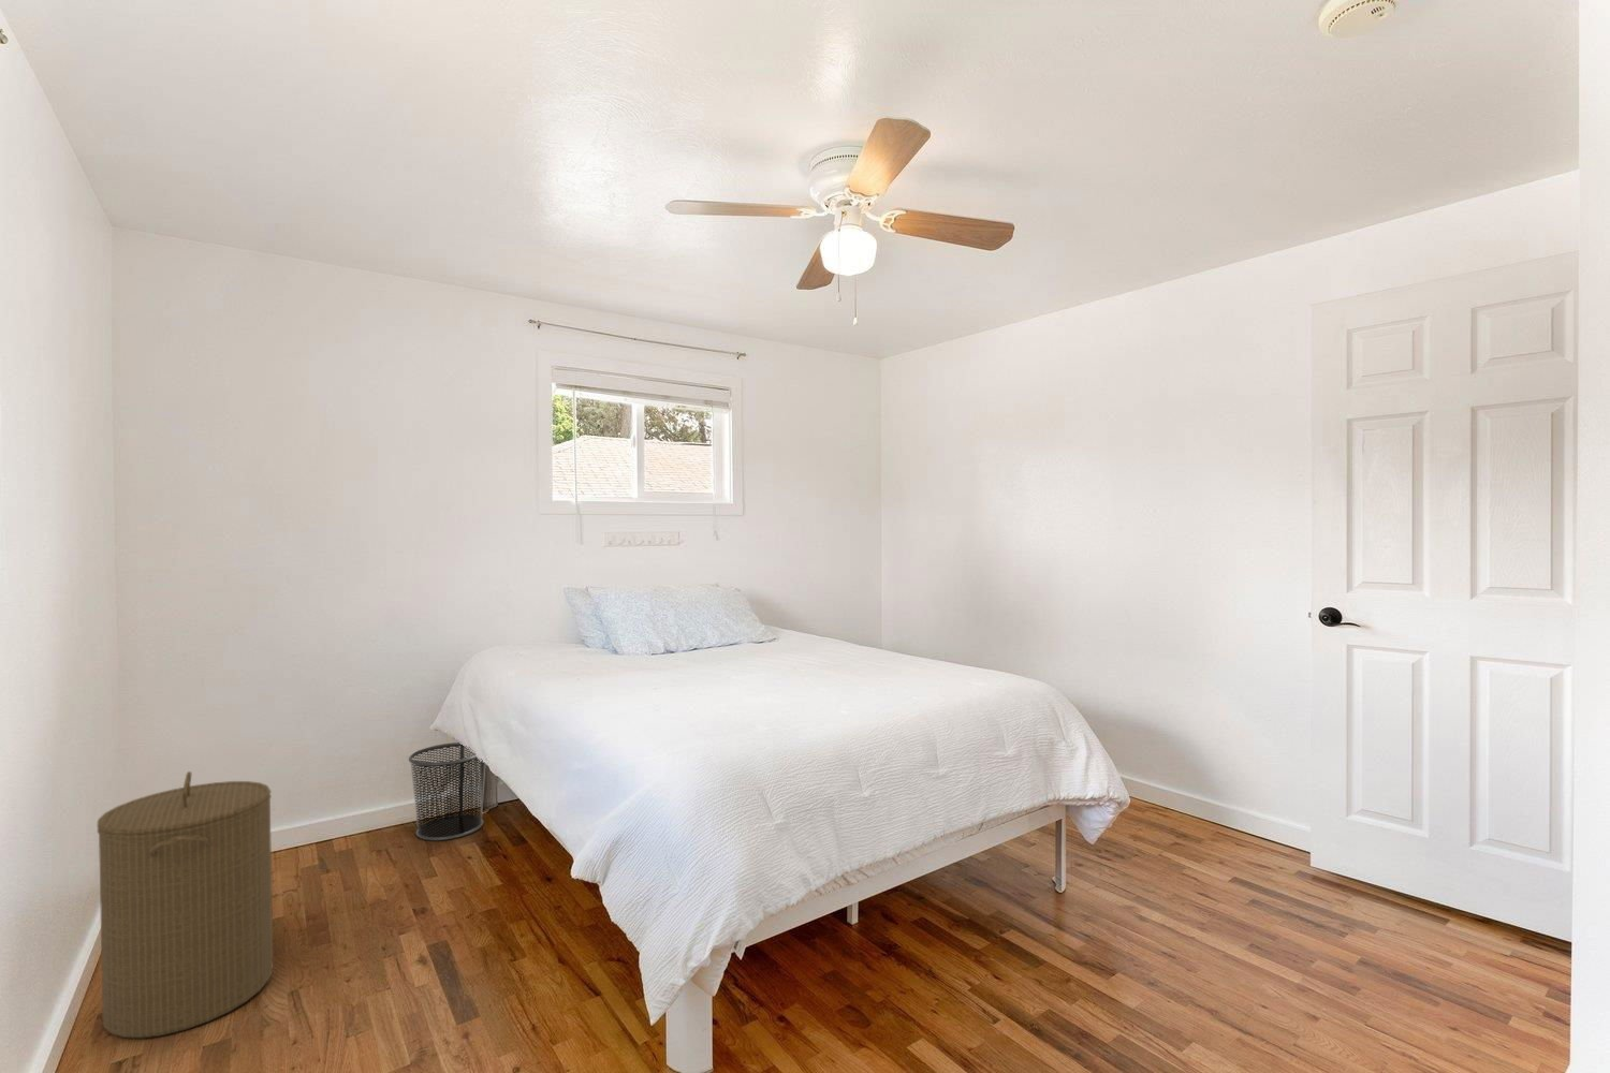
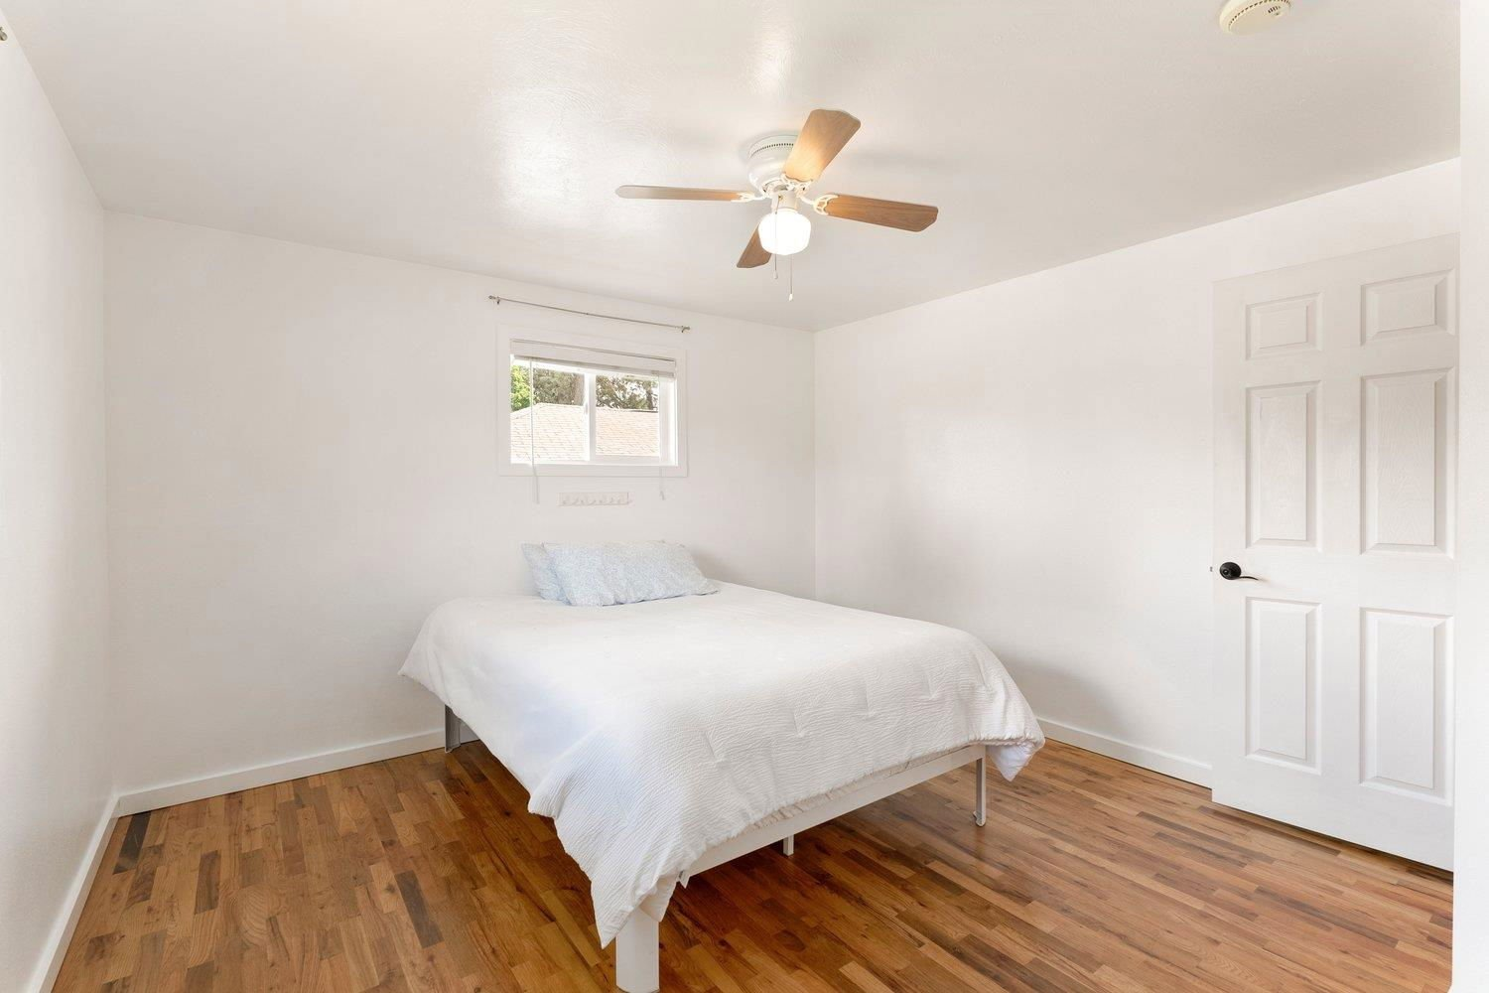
- waste bin (449, 789)
- laundry hamper (190, 883)
